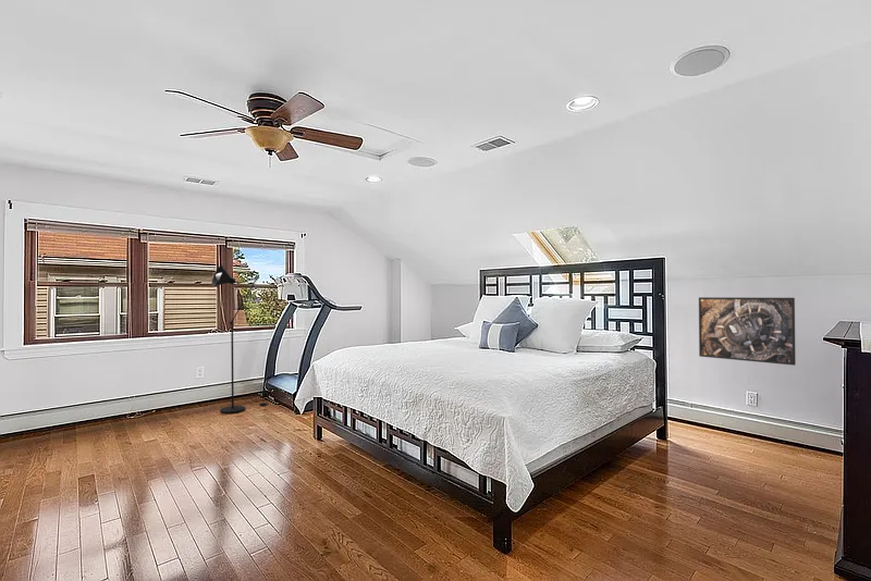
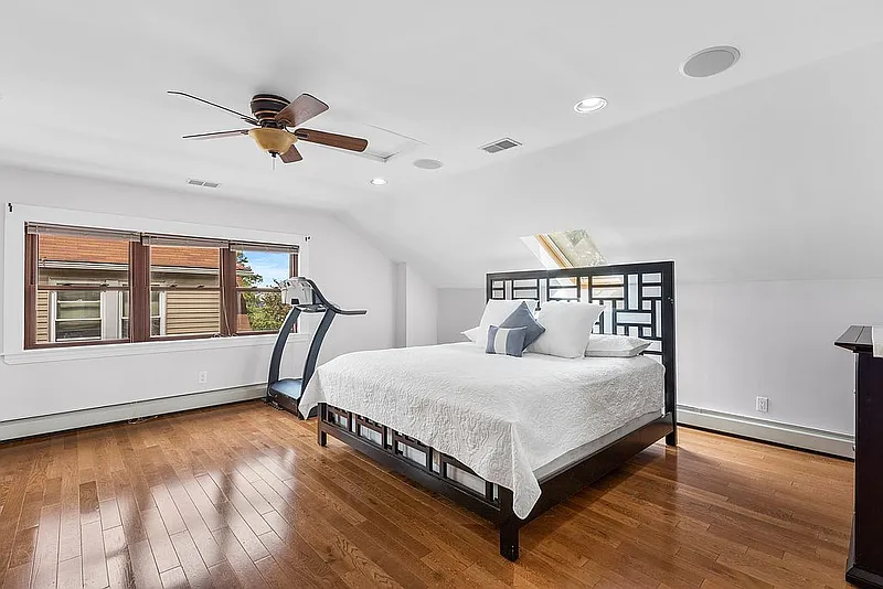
- floor lamp (232, 336)
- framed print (744, 329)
